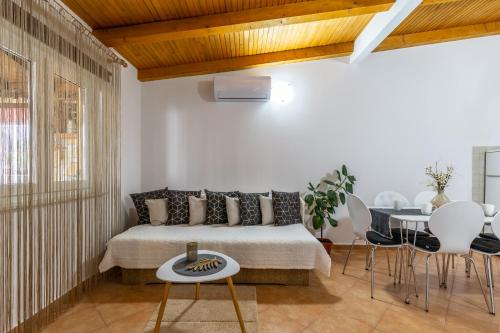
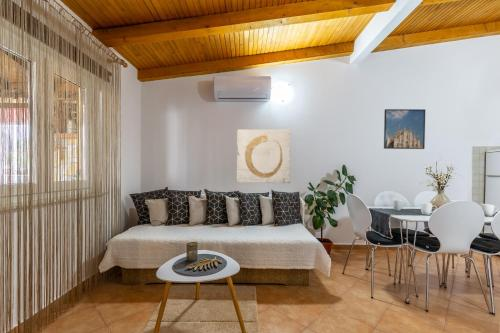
+ wall art (263, 156)
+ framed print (404, 129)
